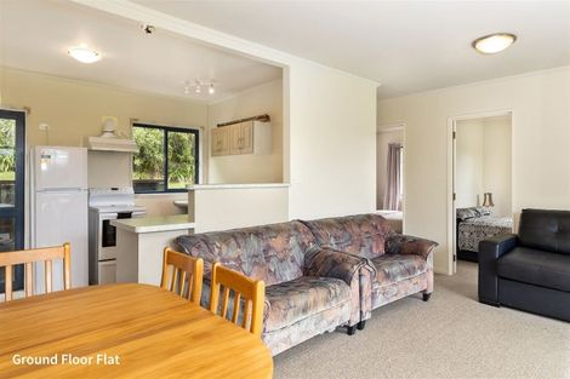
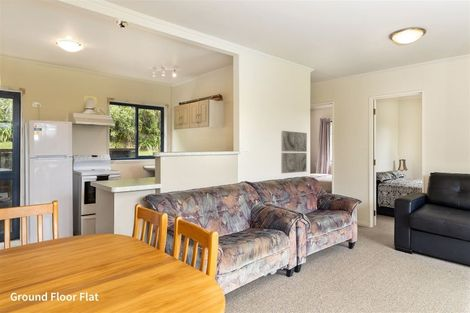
+ wall art (294, 151)
